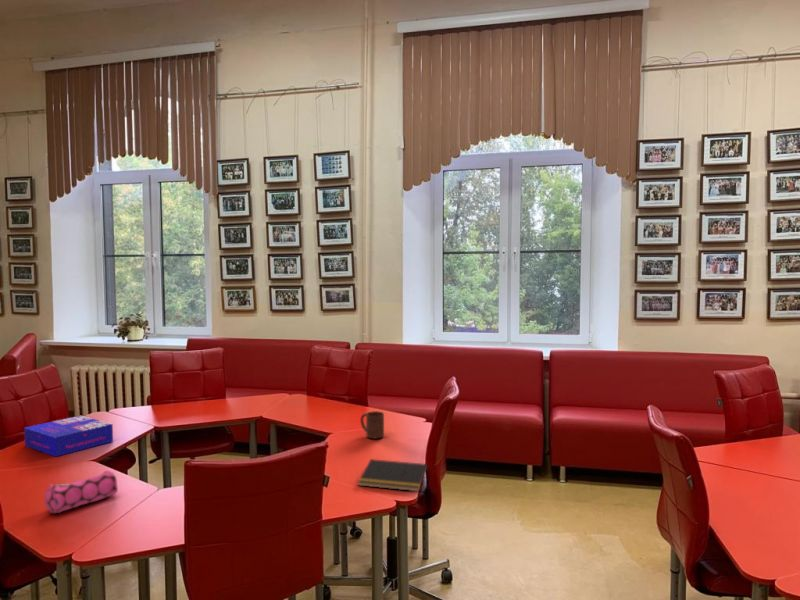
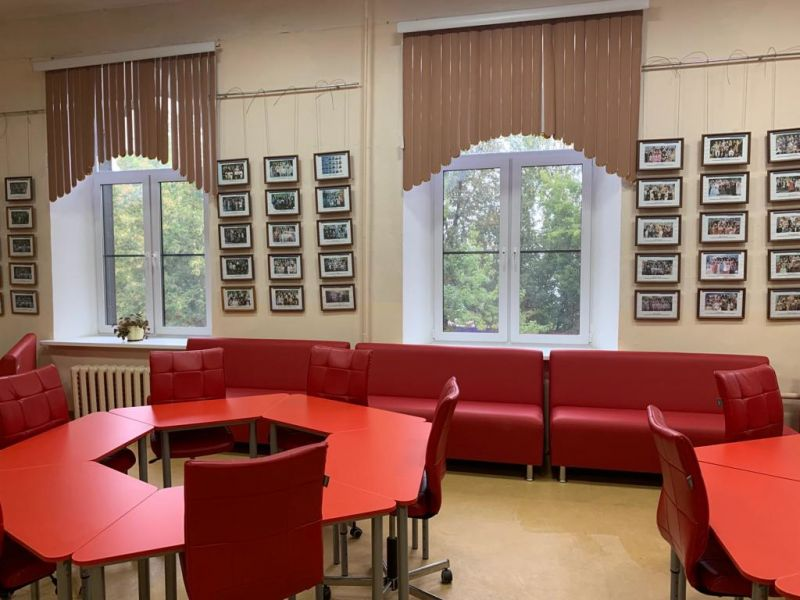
- cup (372, 424)
- board game (69, 434)
- notepad (393, 474)
- pencil case (83, 489)
